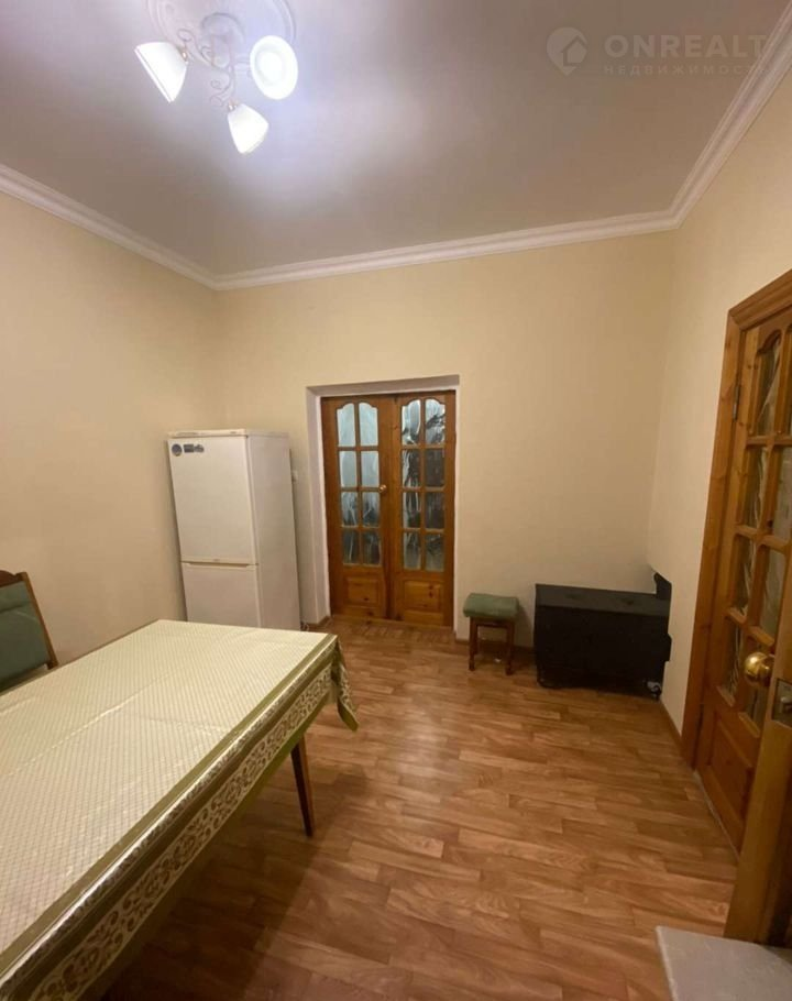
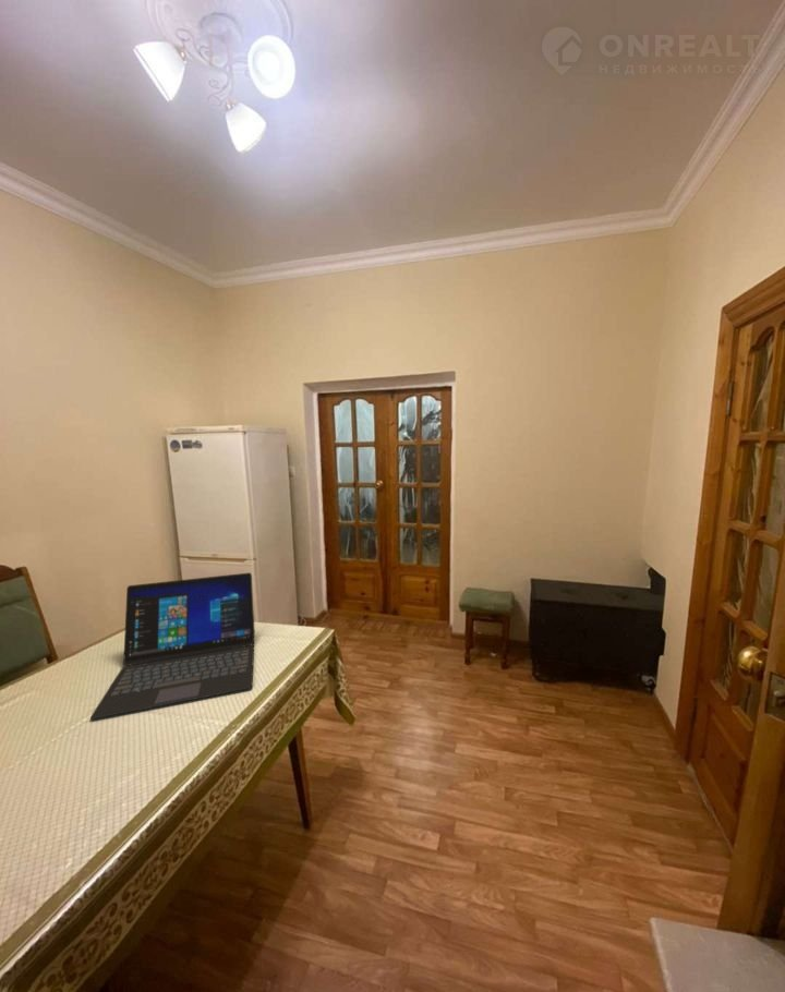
+ laptop (184, 632)
